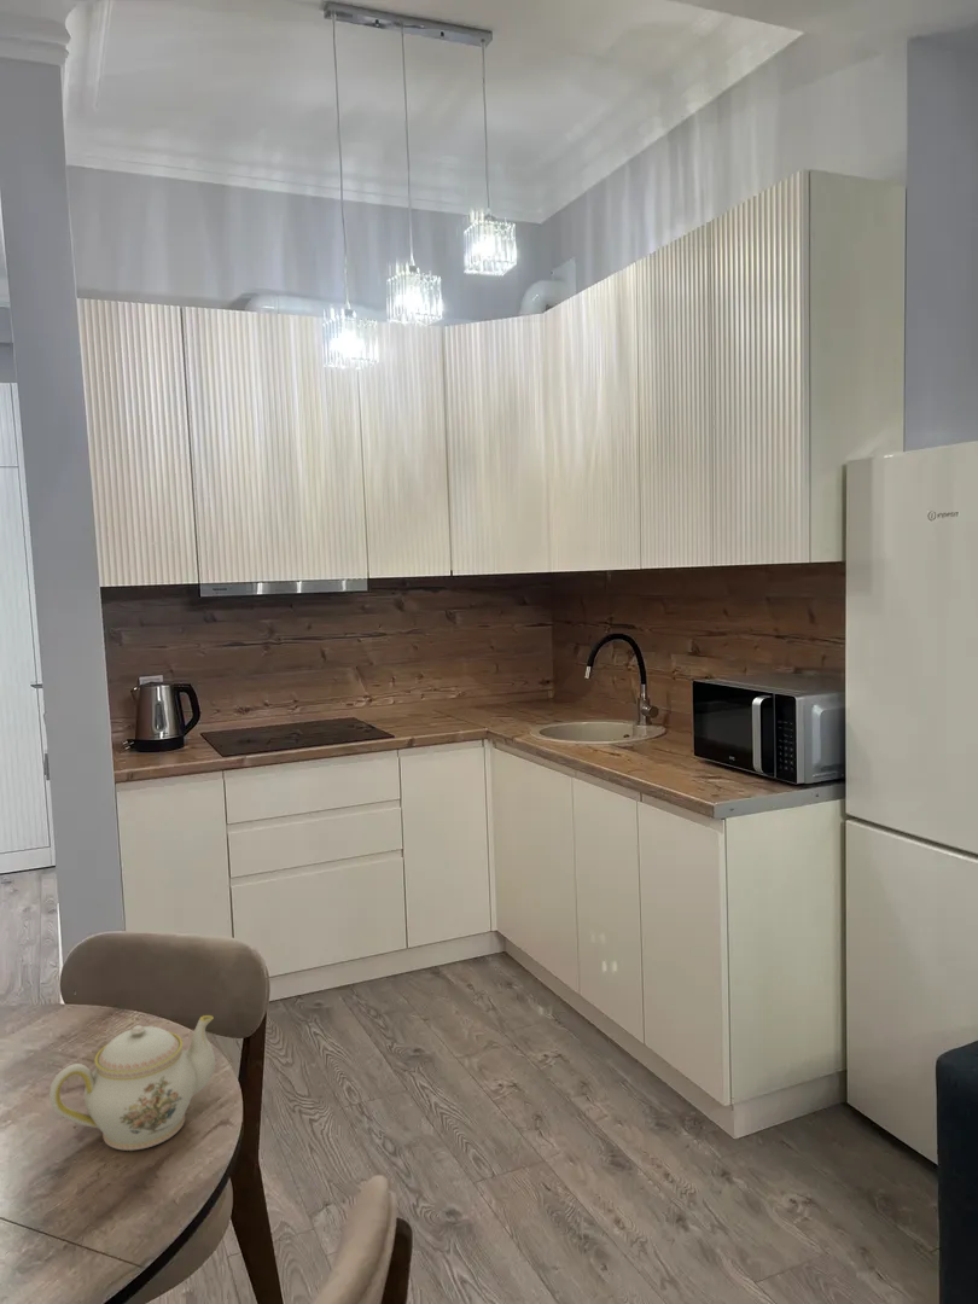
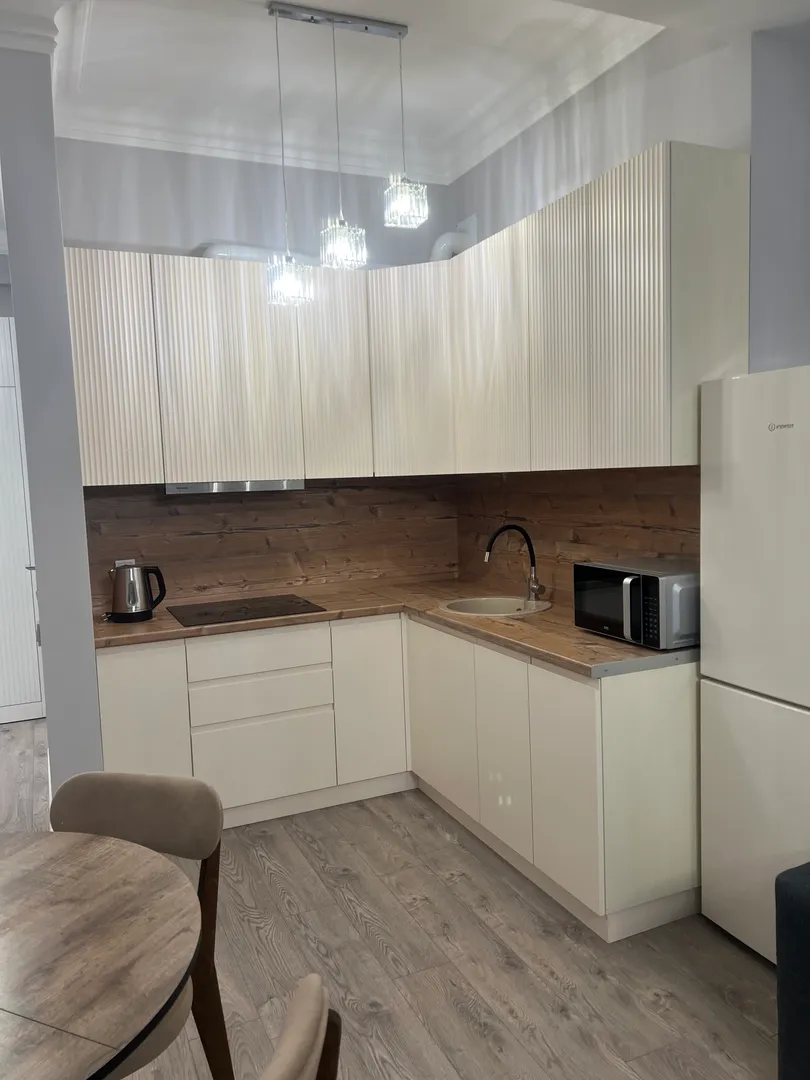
- teapot (136, 1078)
